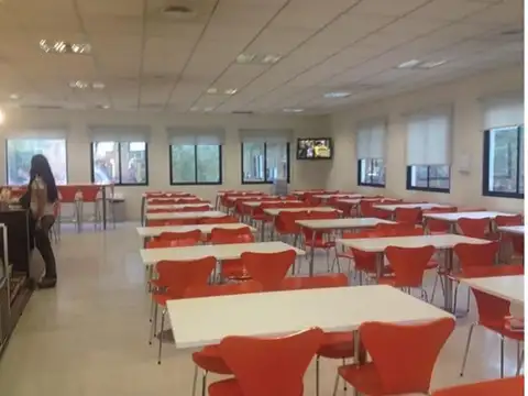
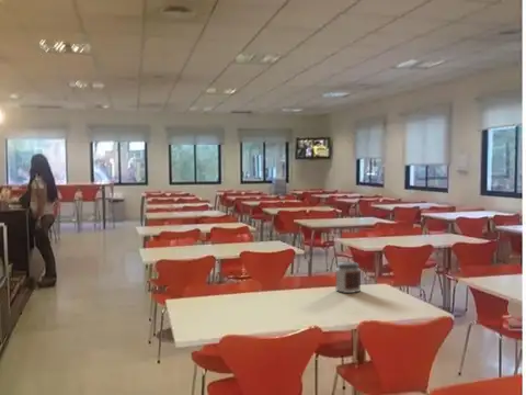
+ jar (347, 276)
